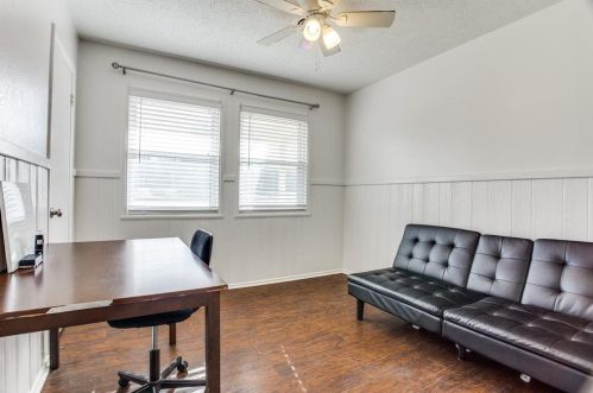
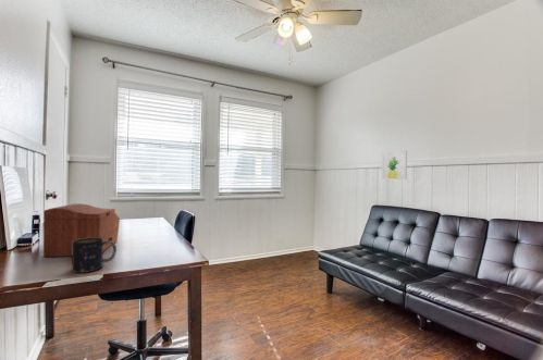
+ wall art (393, 165)
+ mug (95, 252)
+ sewing box (87, 226)
